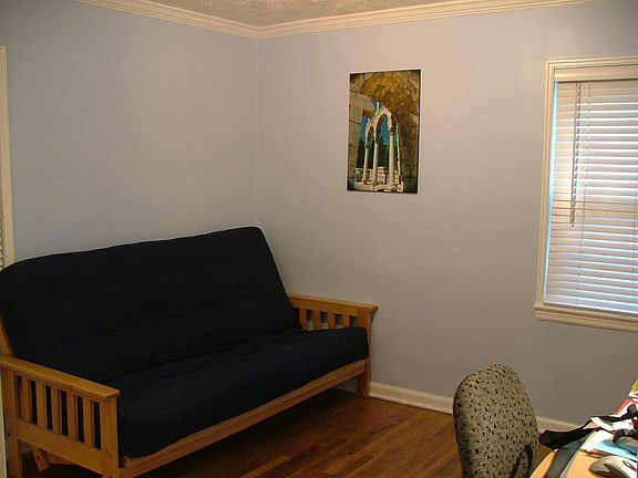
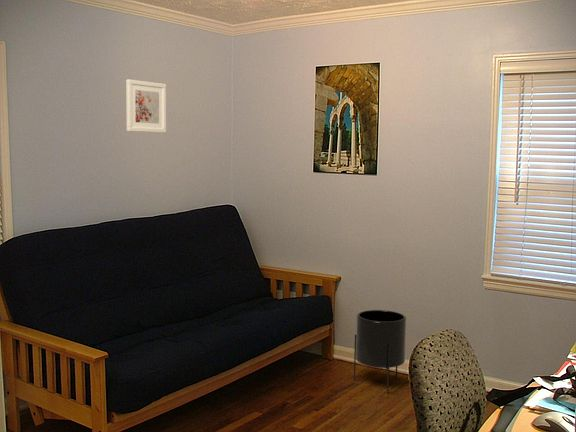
+ planter (380, 349)
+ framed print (146, 107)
